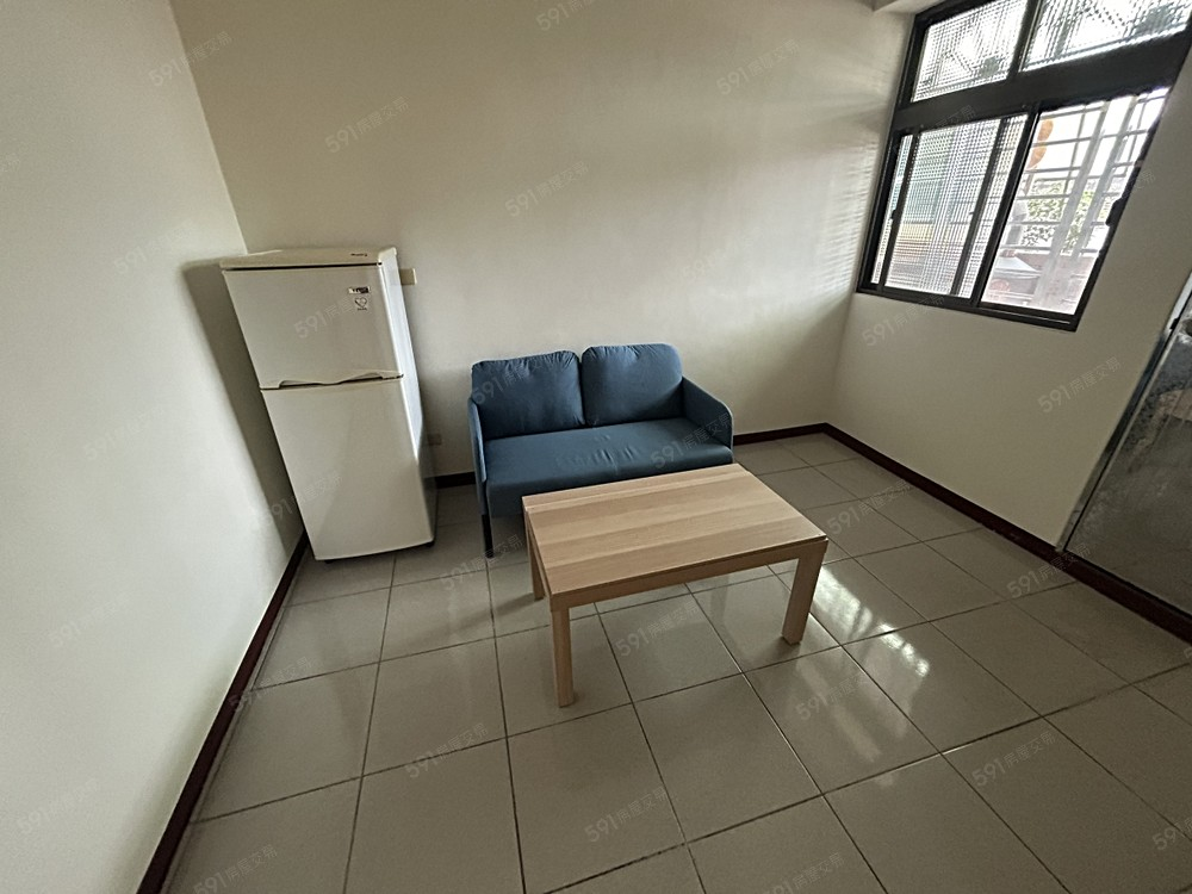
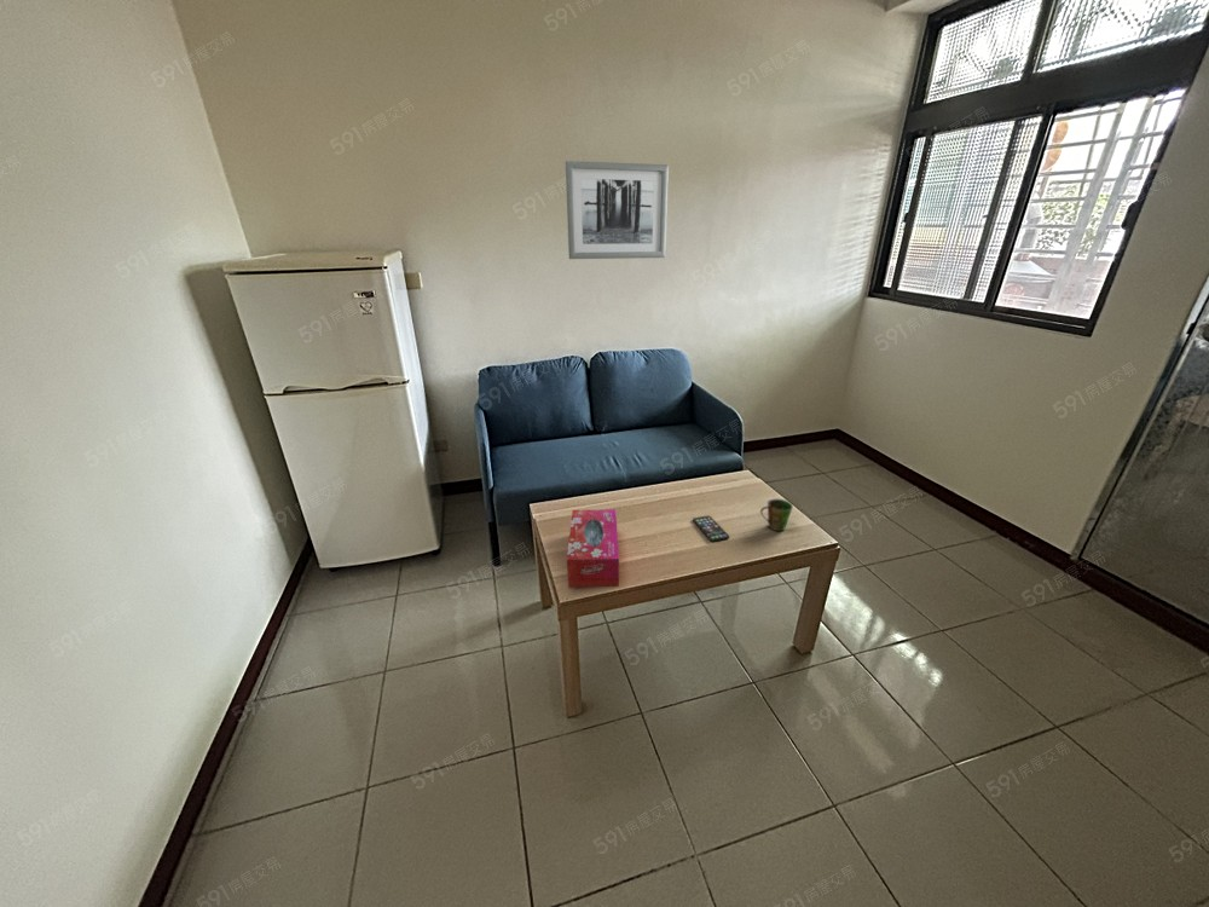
+ tissue box (594, 544)
+ cup (774, 515)
+ wall art (618, 212)
+ smartphone (710, 527)
